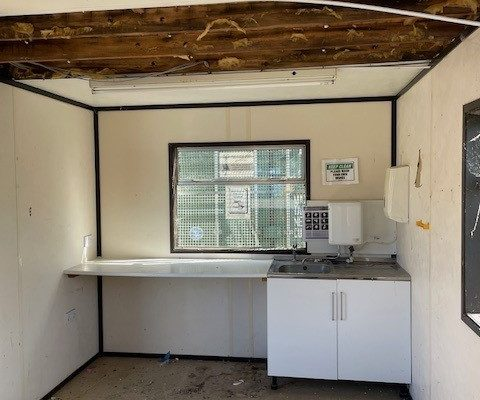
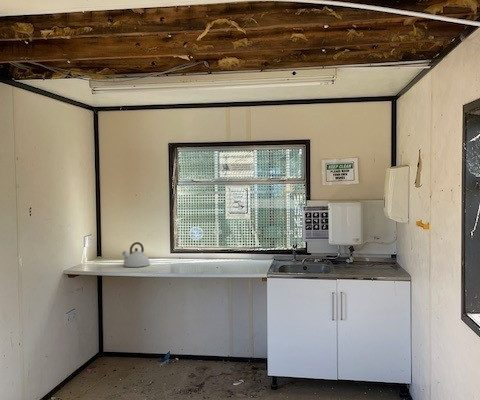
+ kettle (135, 253)
